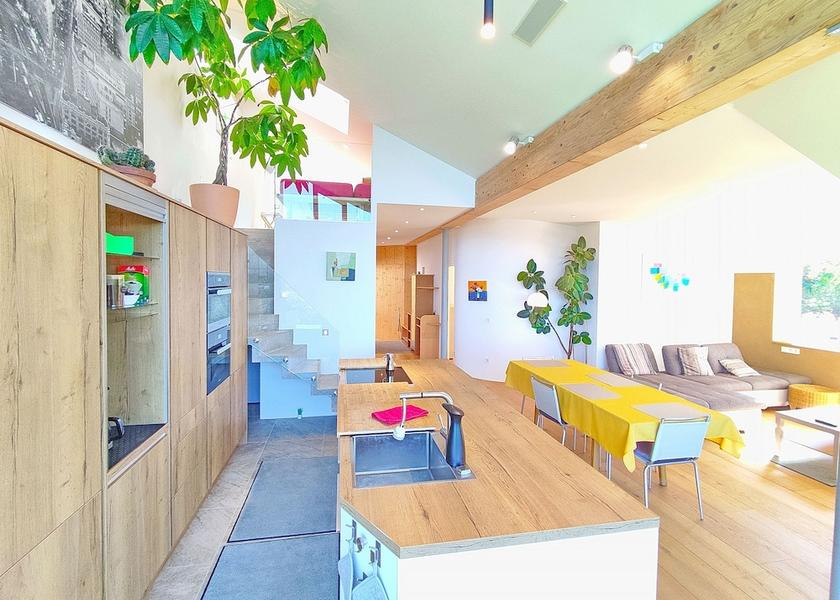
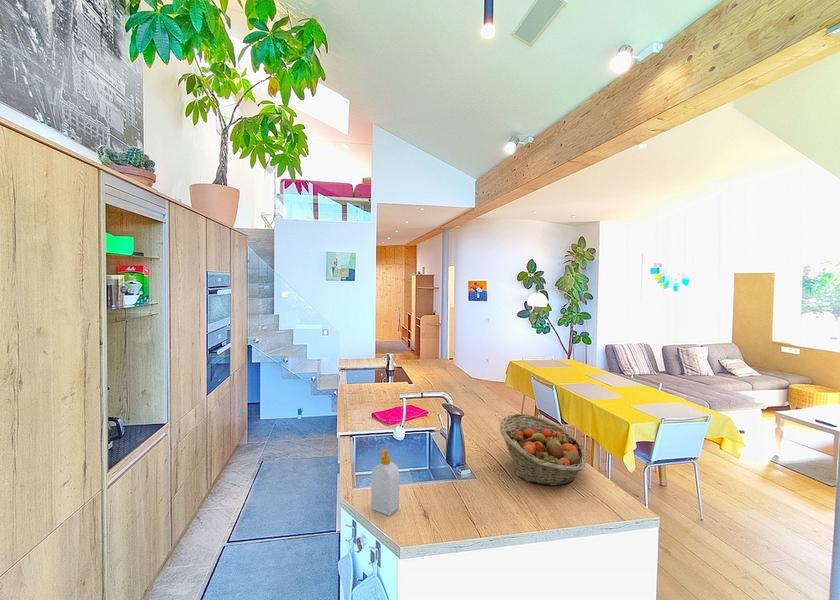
+ soap bottle (384, 479)
+ fruit basket (542, 447)
